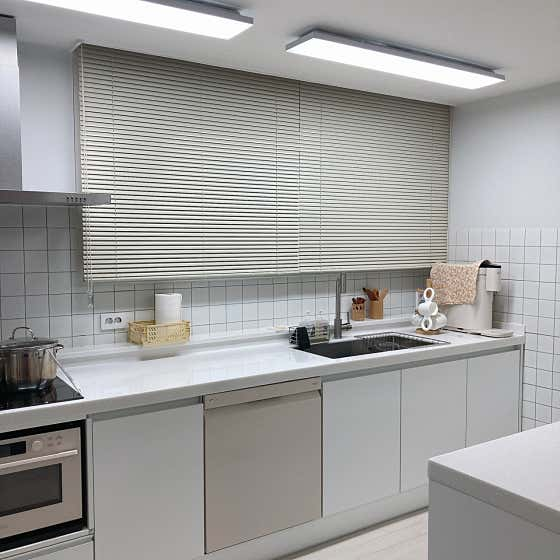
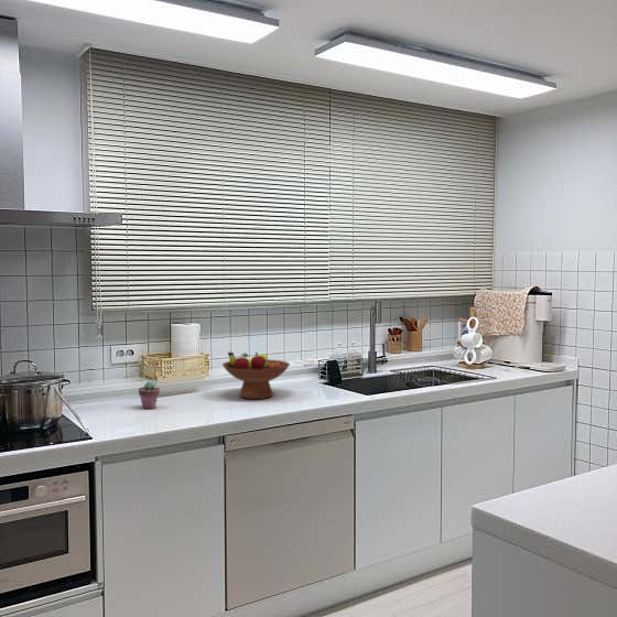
+ fruit bowl (256, 374)
+ potted succulent (149, 393)
